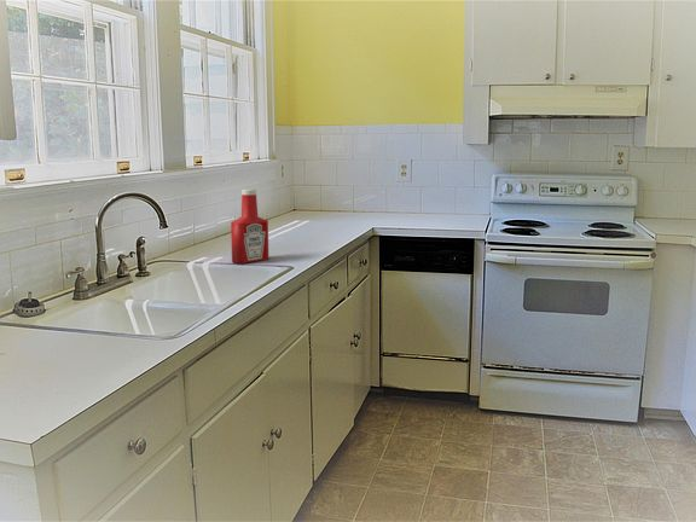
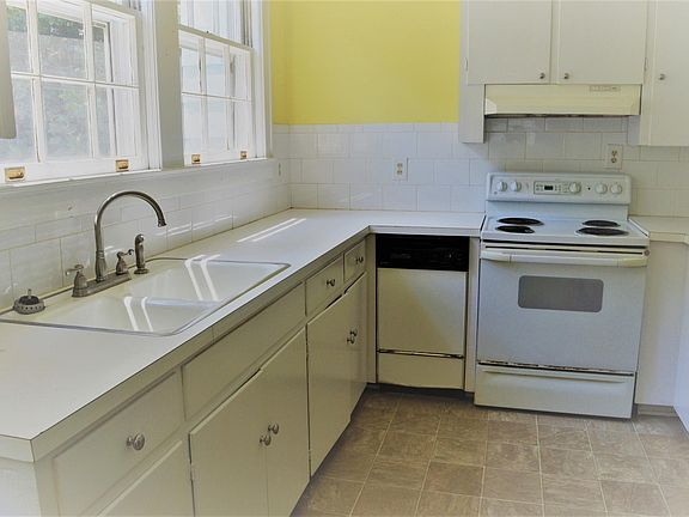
- soap bottle (249, 225)
